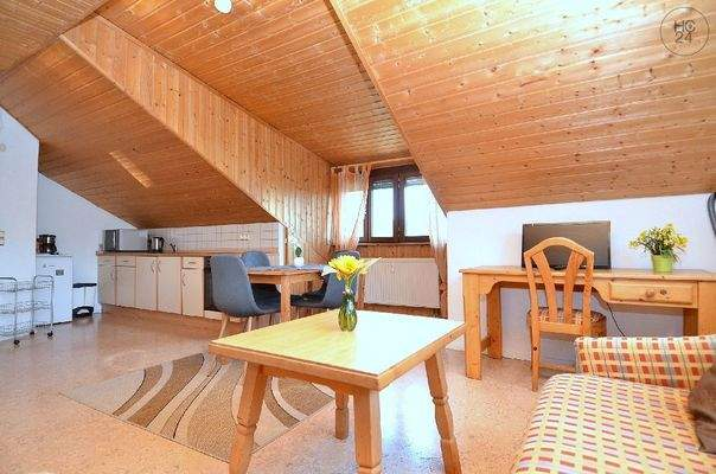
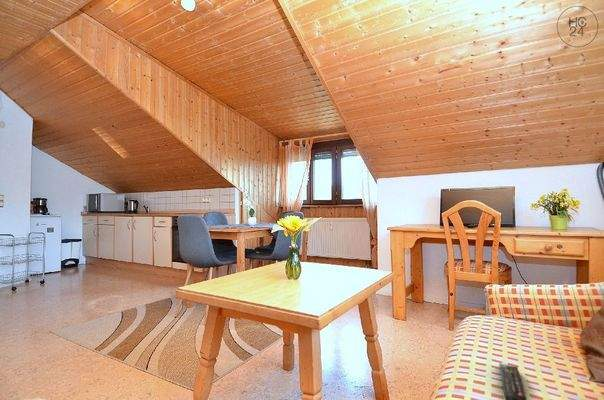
+ remote control (511, 382)
